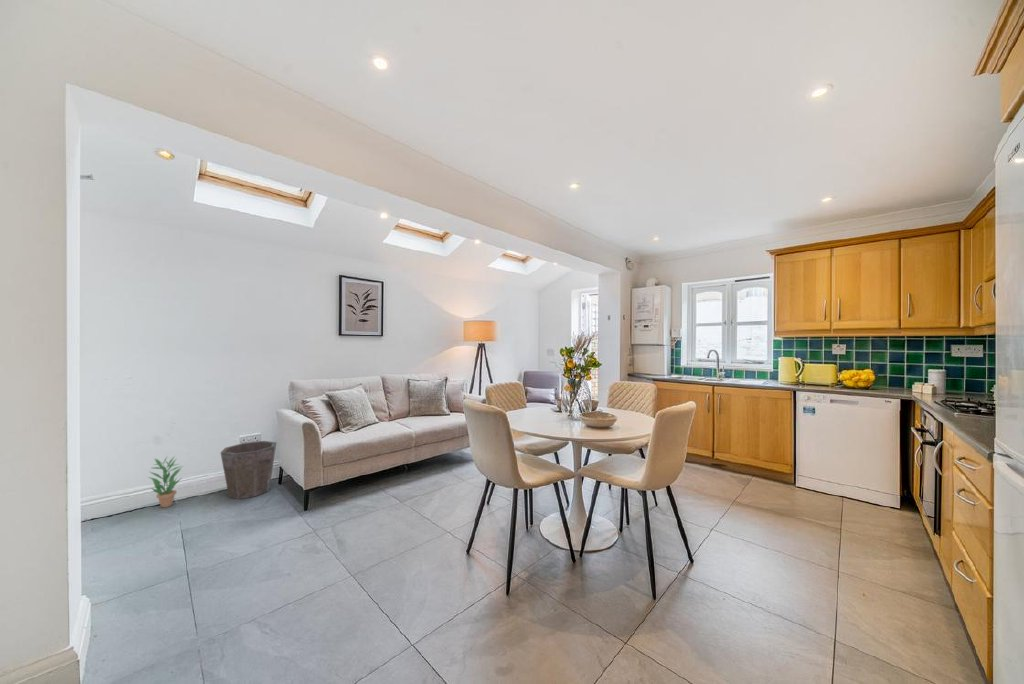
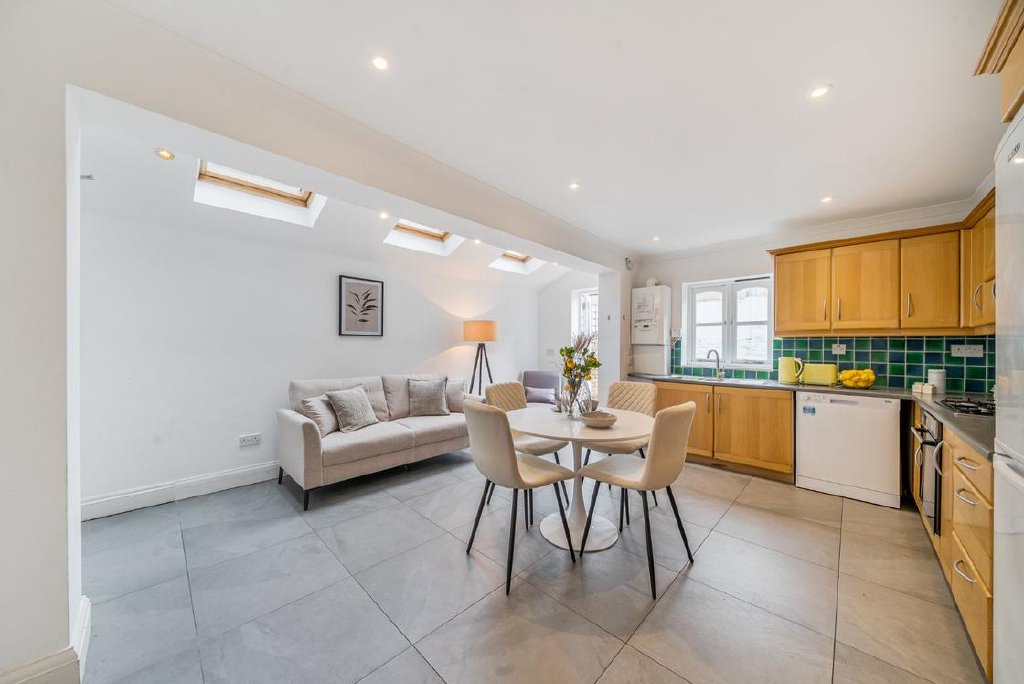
- potted plant (165, 480)
- waste bin (249, 469)
